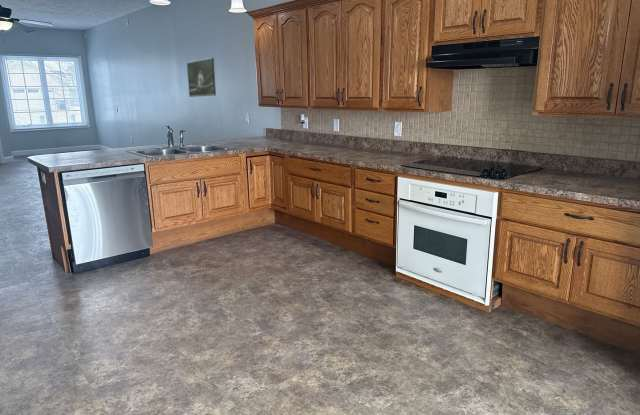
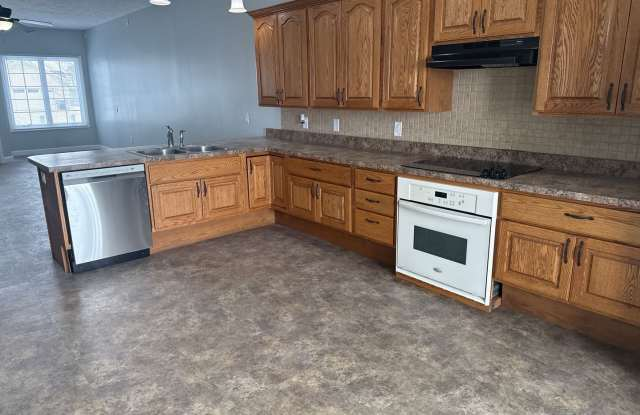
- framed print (200, 78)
